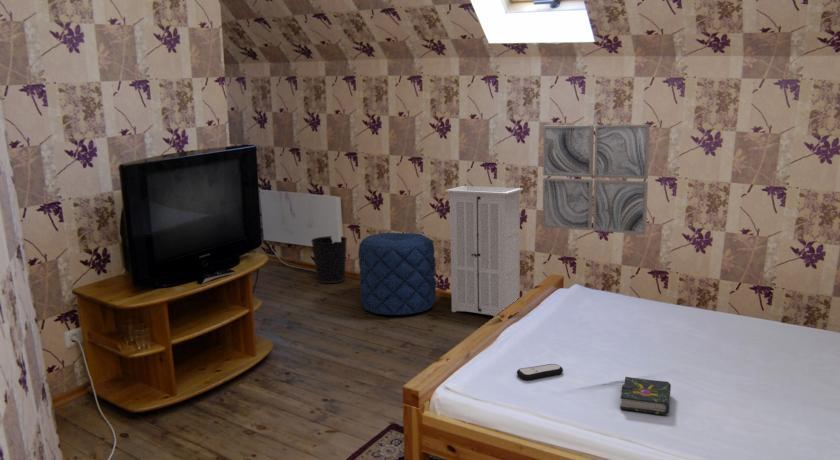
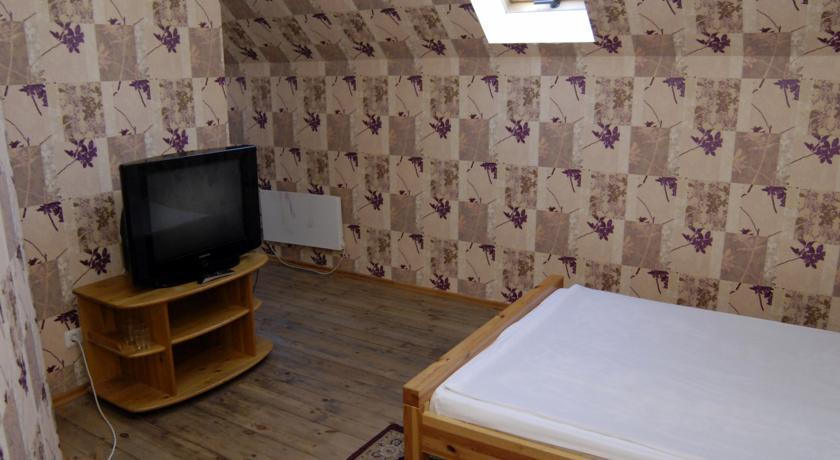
- remote control (540, 371)
- pouf (397, 270)
- wall art (594, 176)
- storage cabinet (484, 250)
- book (645, 394)
- wastebasket (330, 259)
